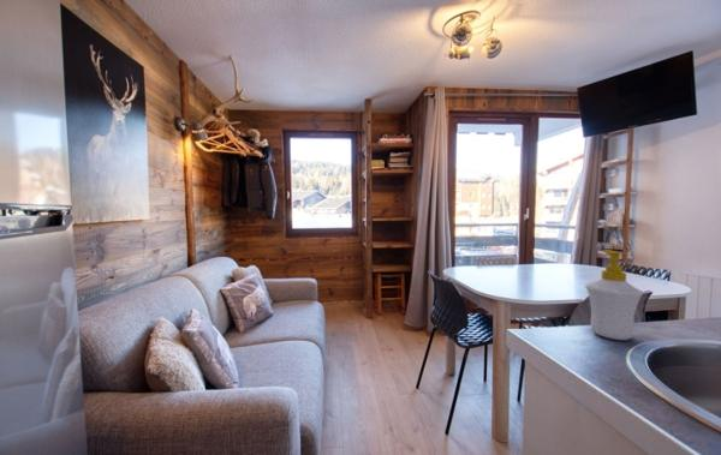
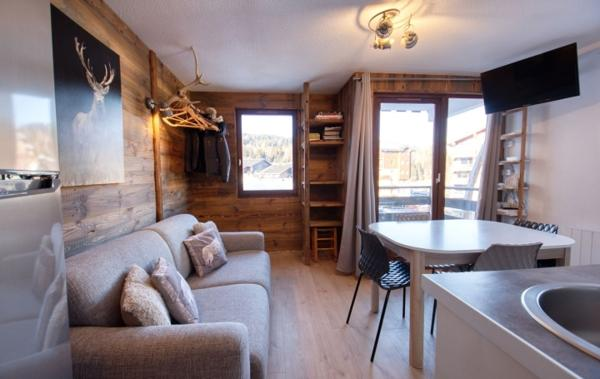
- soap bottle (613, 293)
